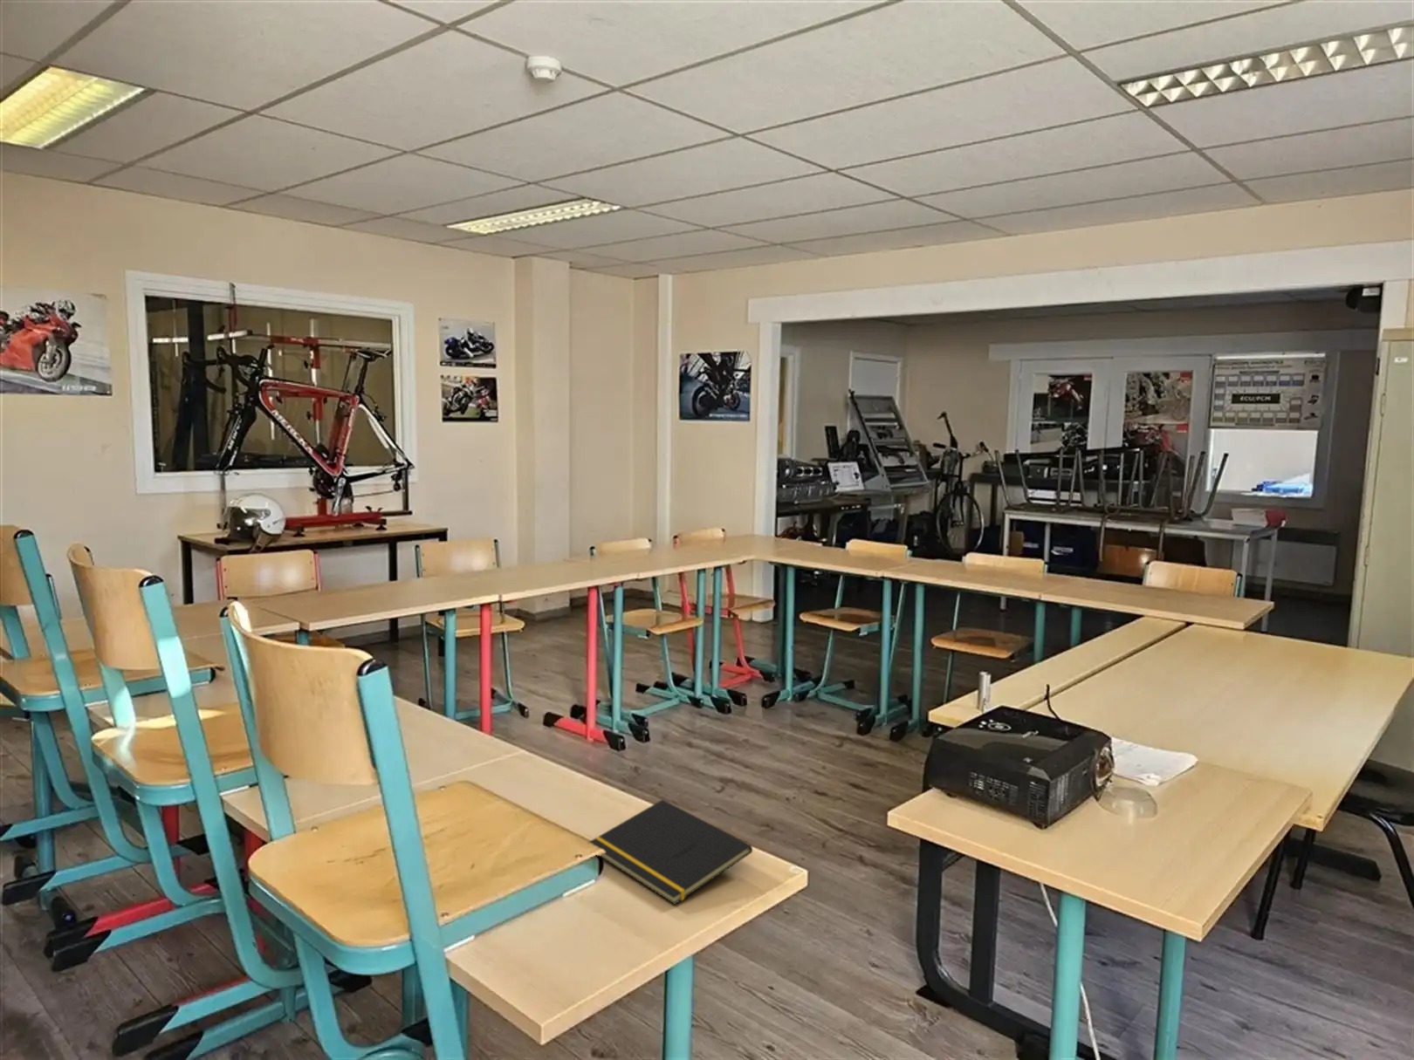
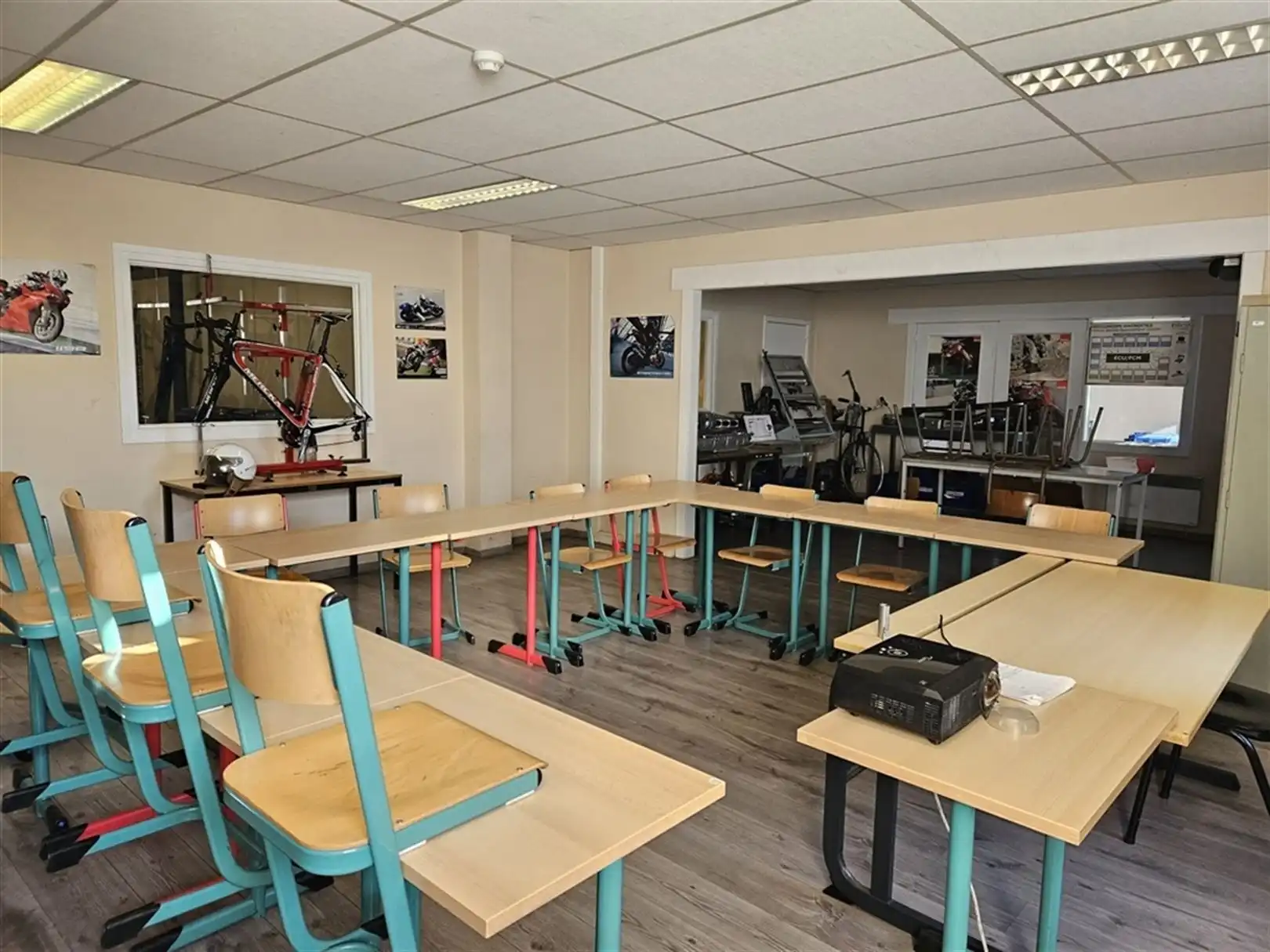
- notepad (668, 847)
